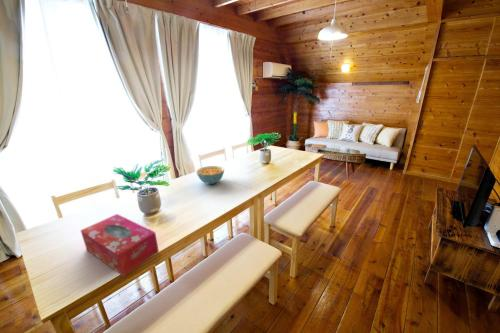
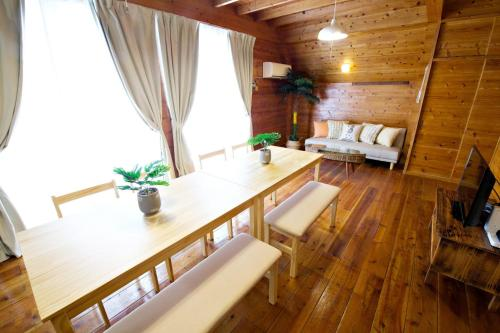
- cereal bowl (211, 176)
- tissue box (119, 241)
